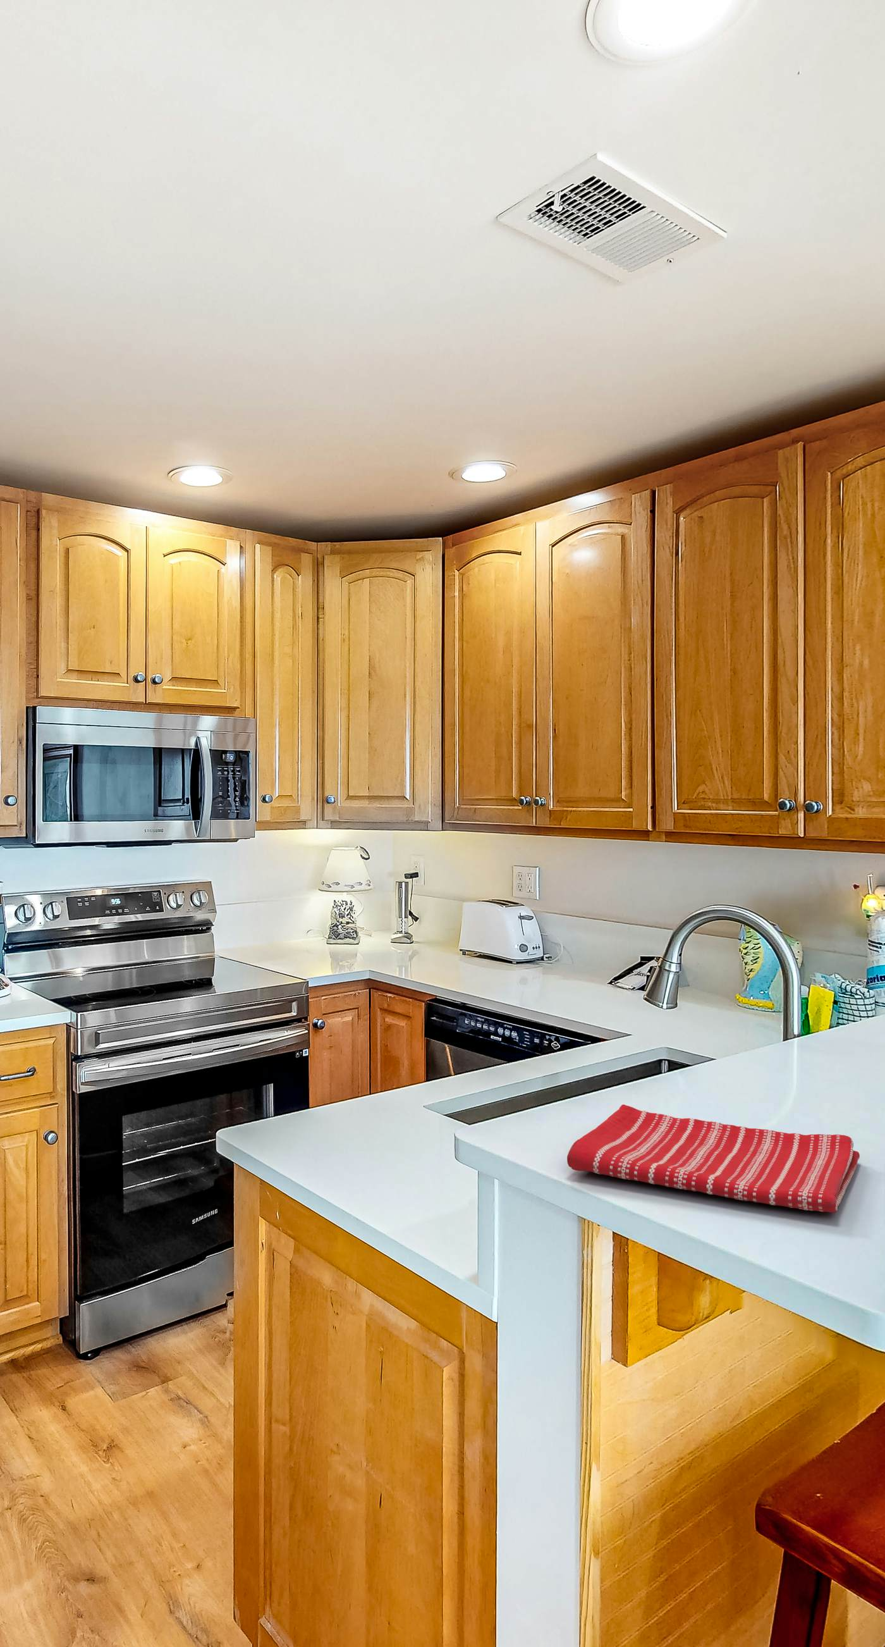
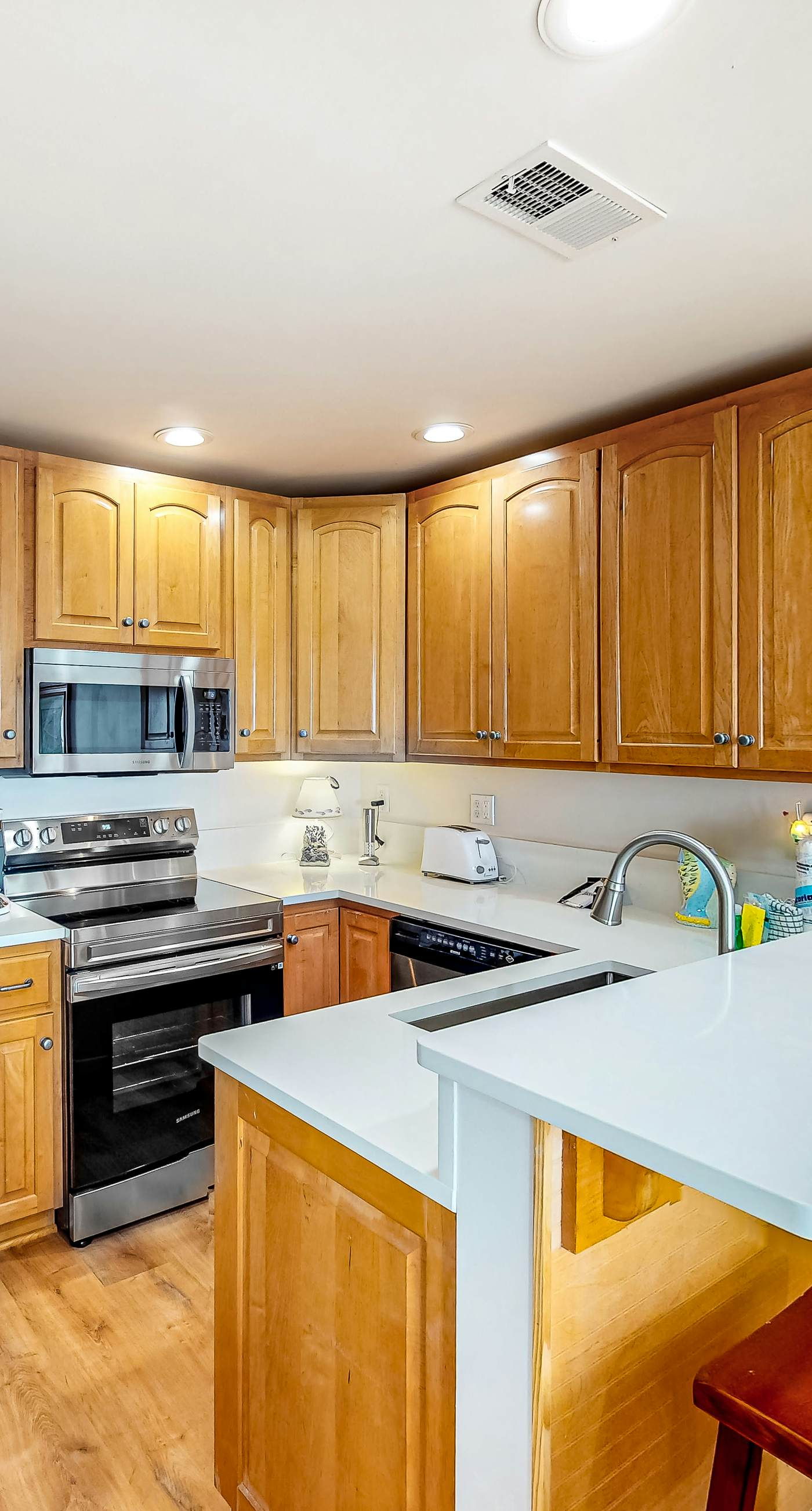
- dish towel (713, 1153)
